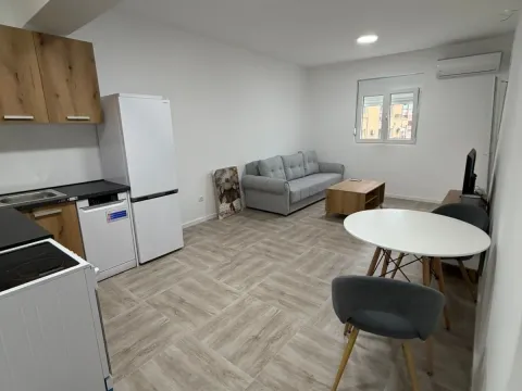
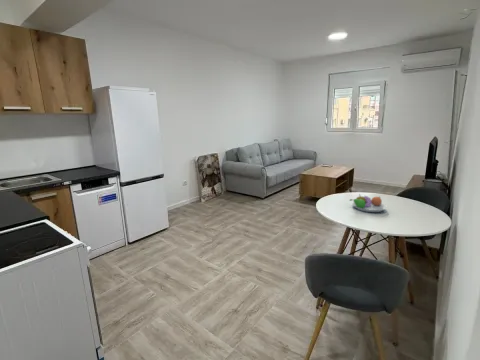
+ fruit bowl (367, 202)
